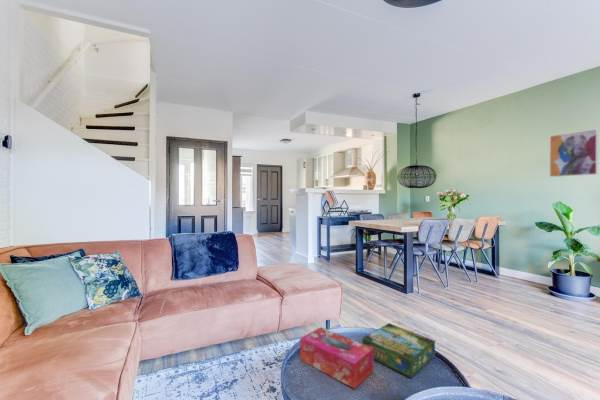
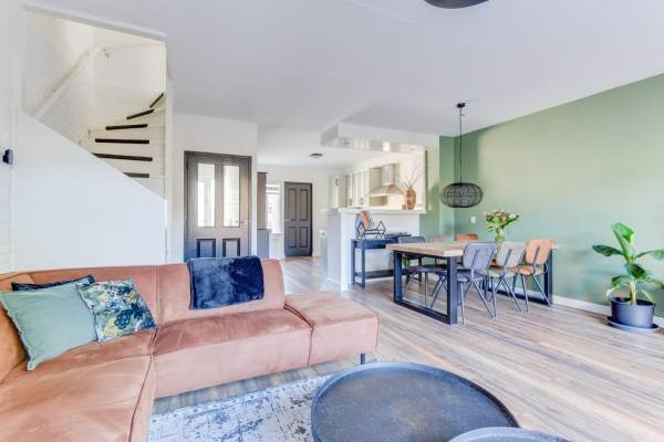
- wall art (572, 154)
- board game (398, 346)
- tissue box (335, 354)
